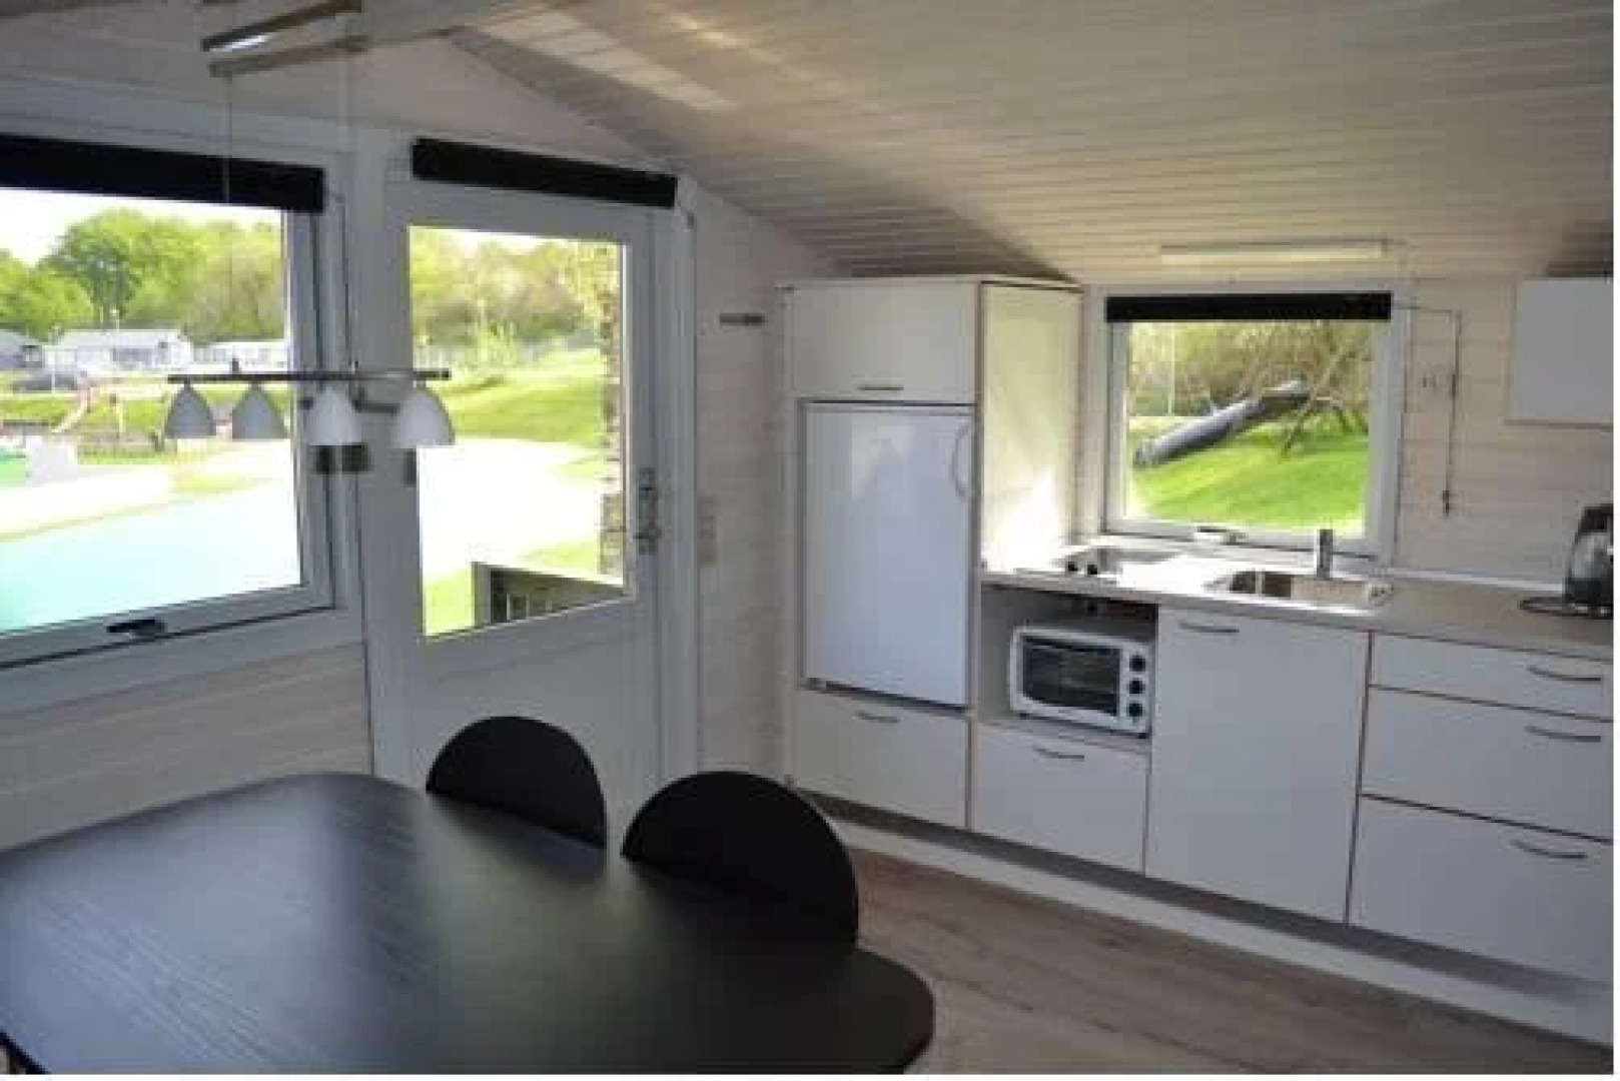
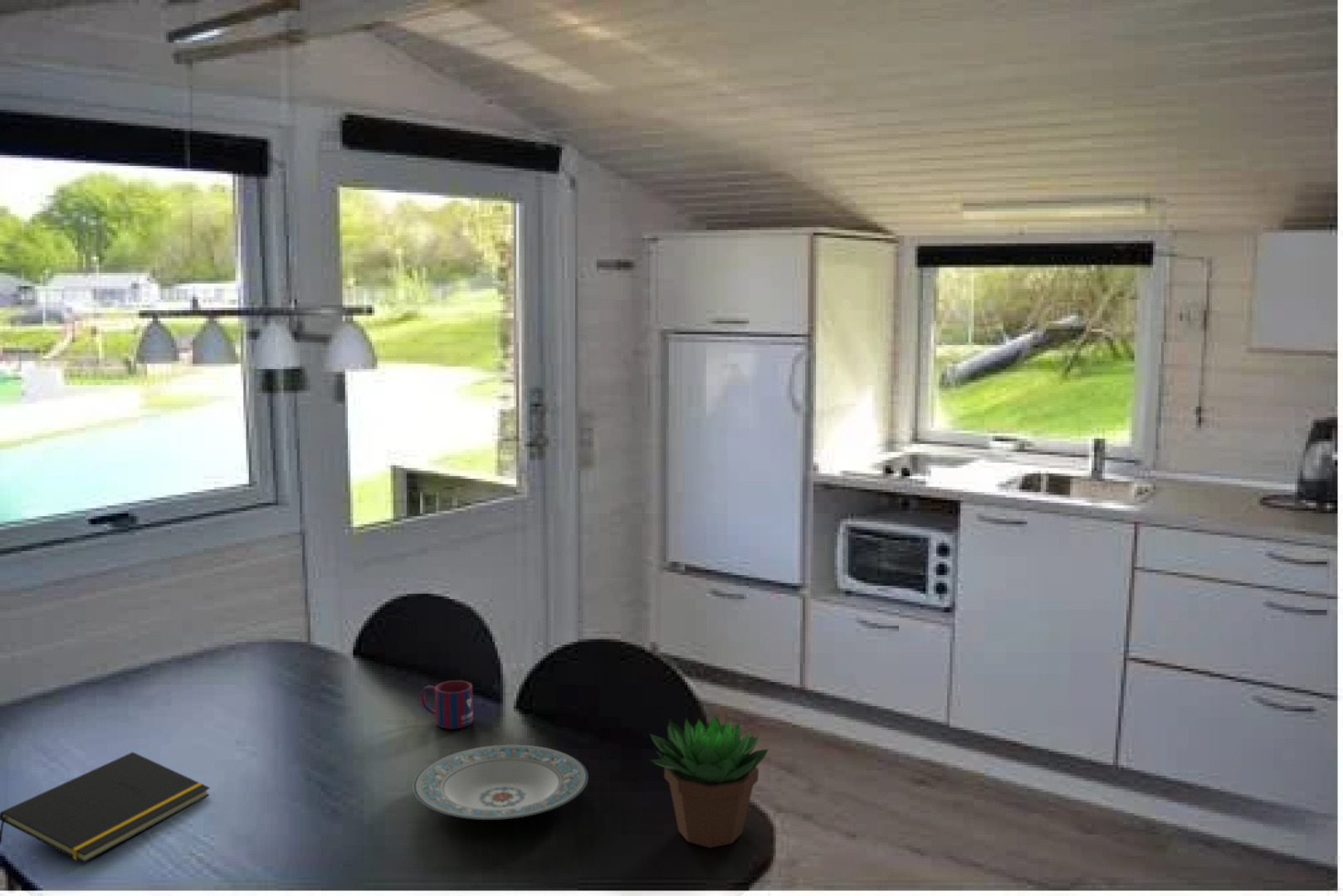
+ notepad (110, 803)
+ succulent plant (706, 777)
+ plate (501, 788)
+ mug (447, 703)
